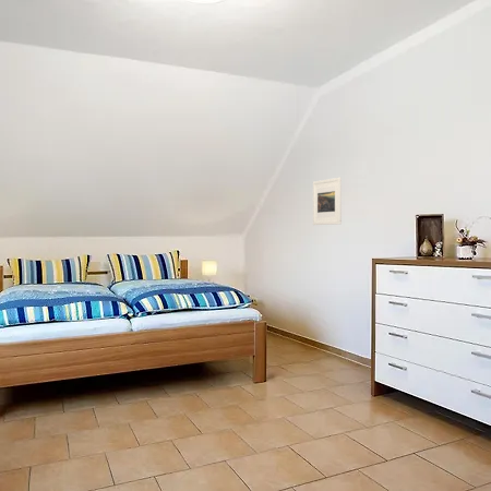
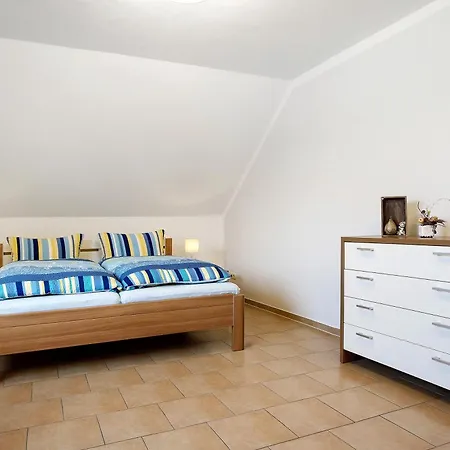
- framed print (326, 202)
